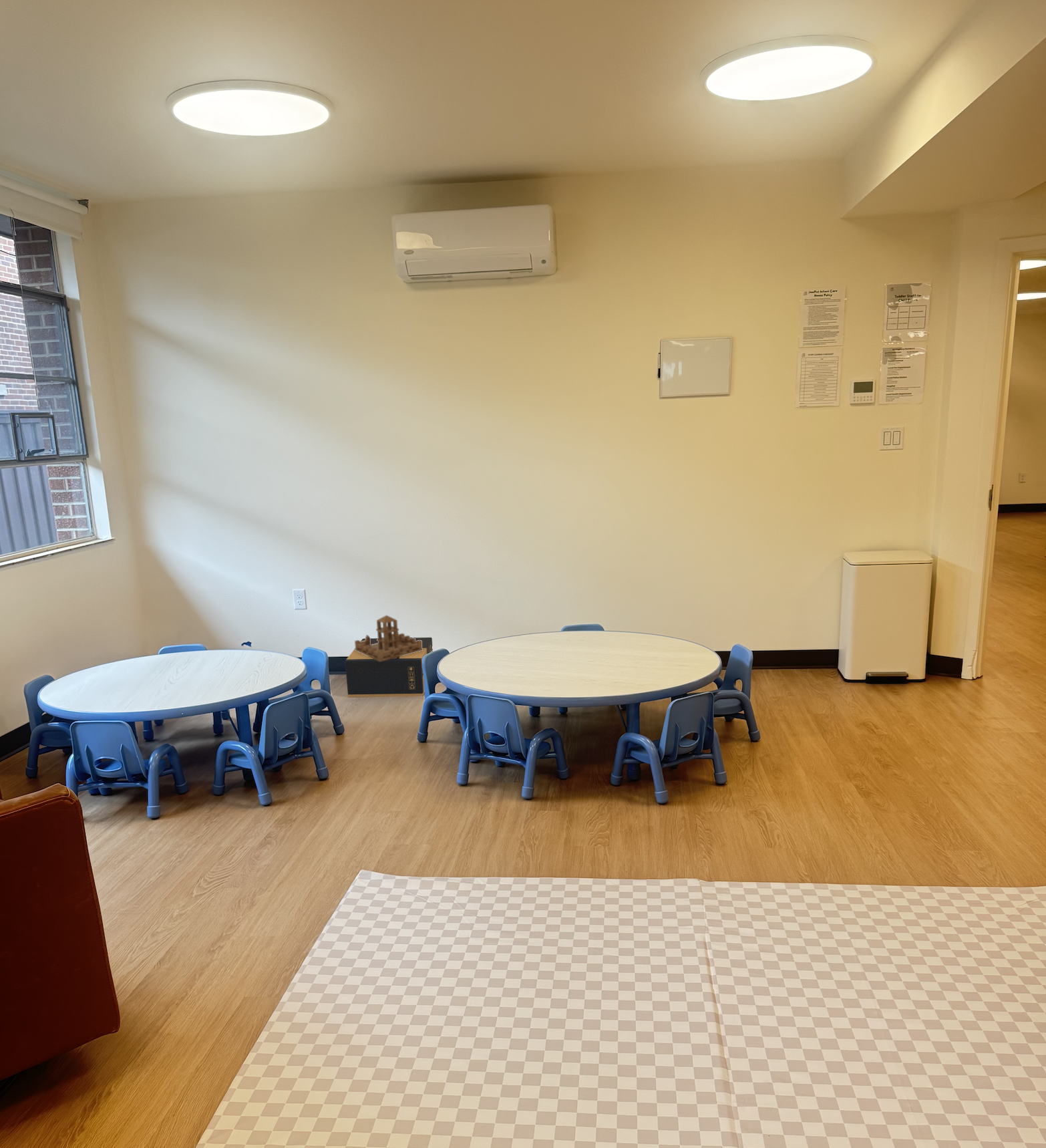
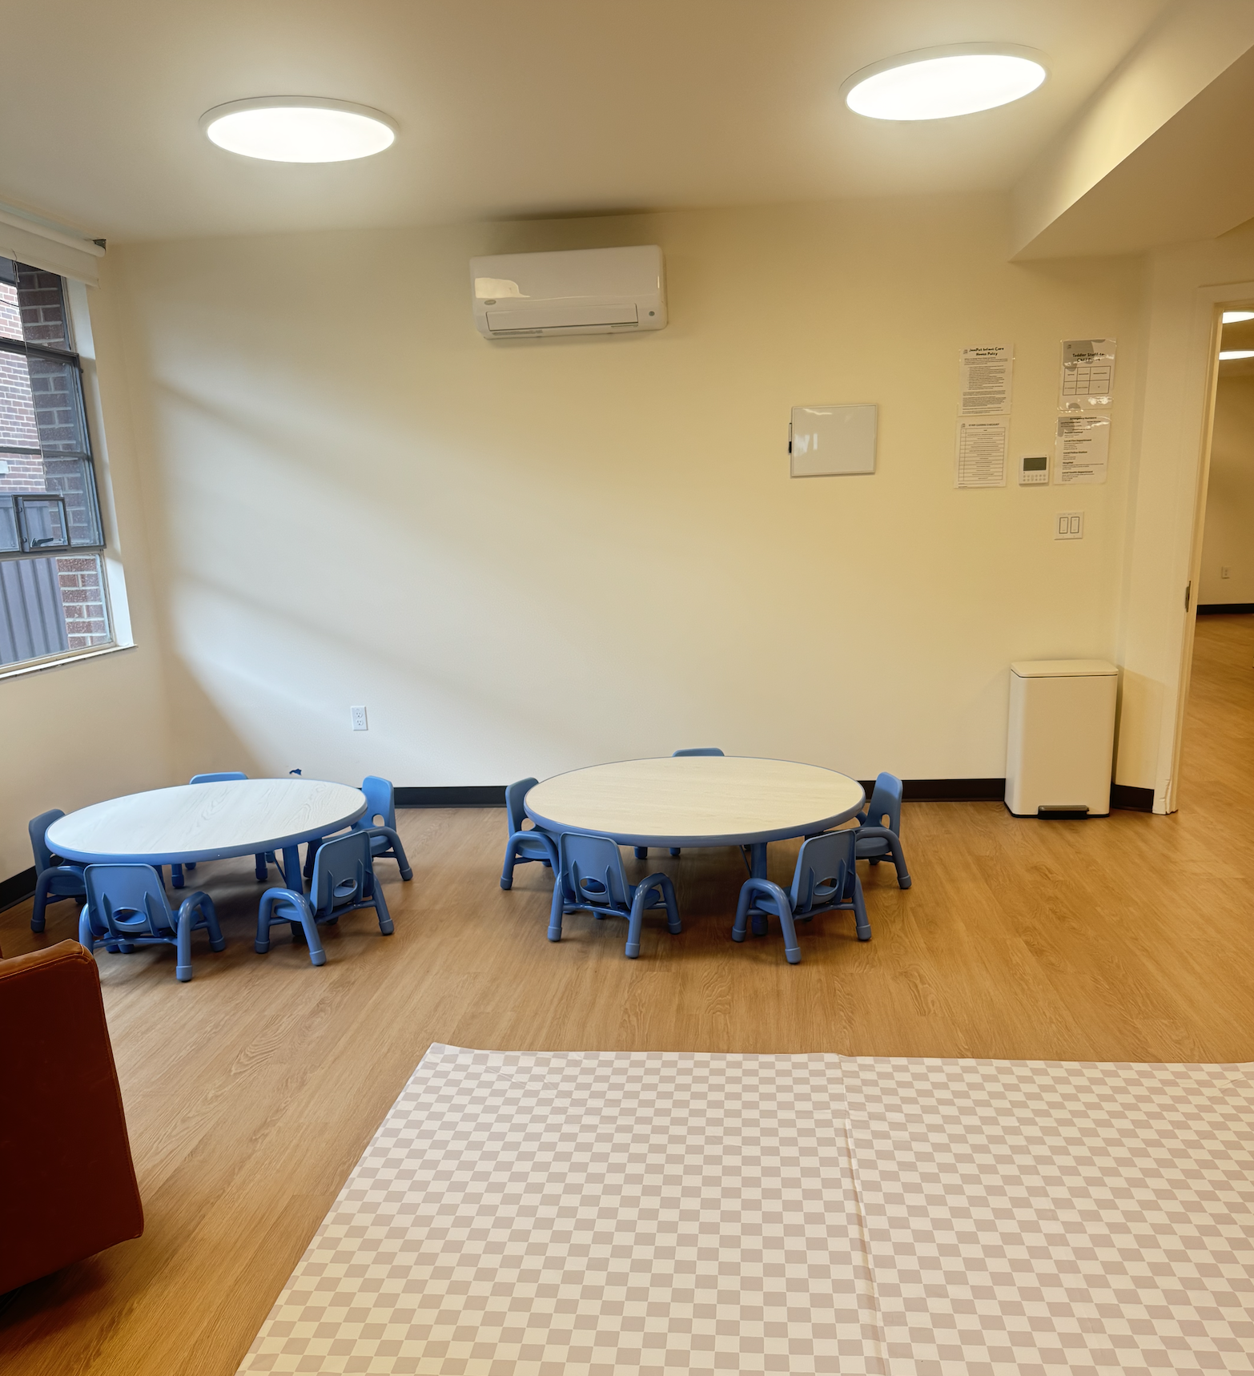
- cardboard box (391, 666)
- toy block set (387, 632)
